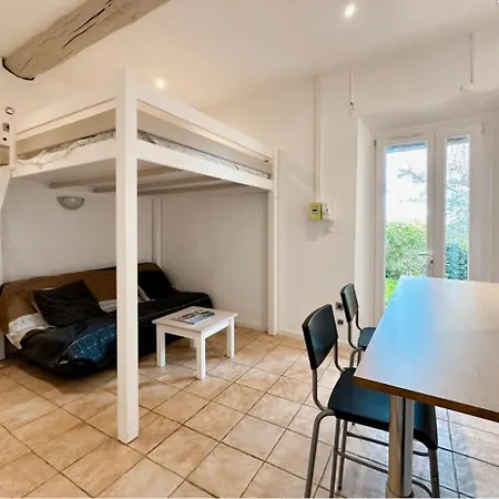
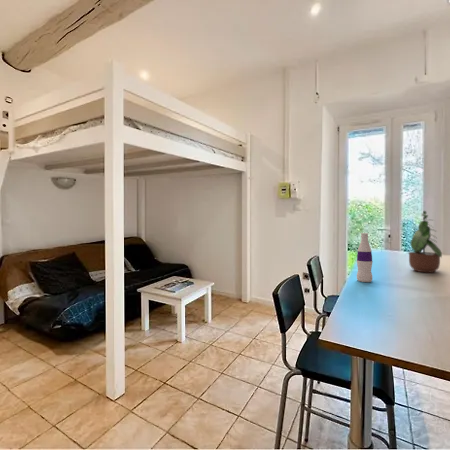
+ bottle (364, 256)
+ potted plant (422, 240)
